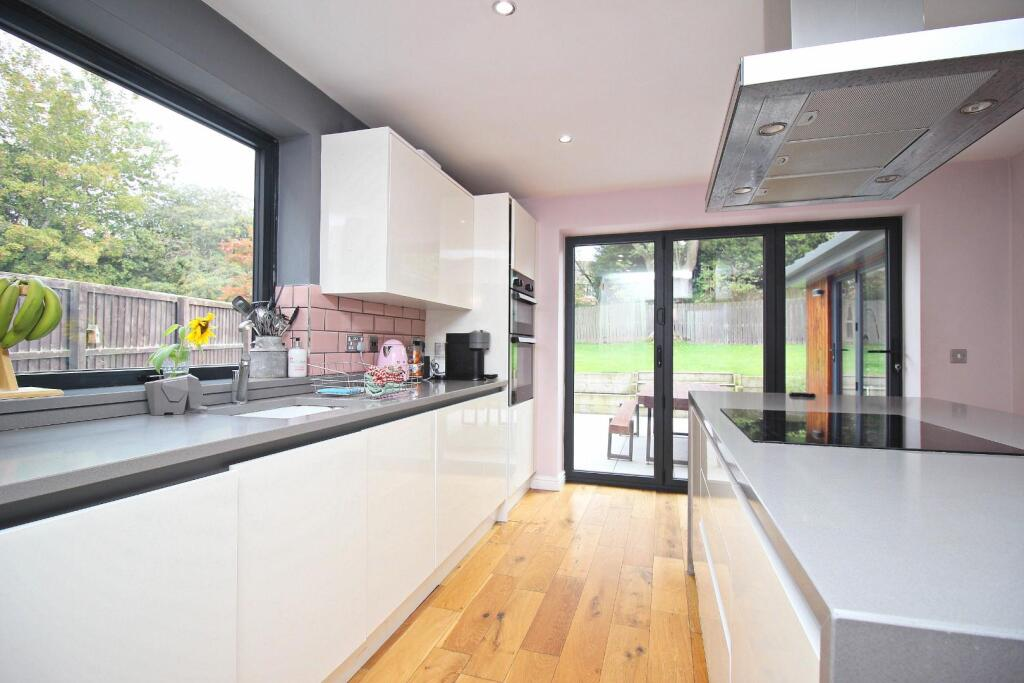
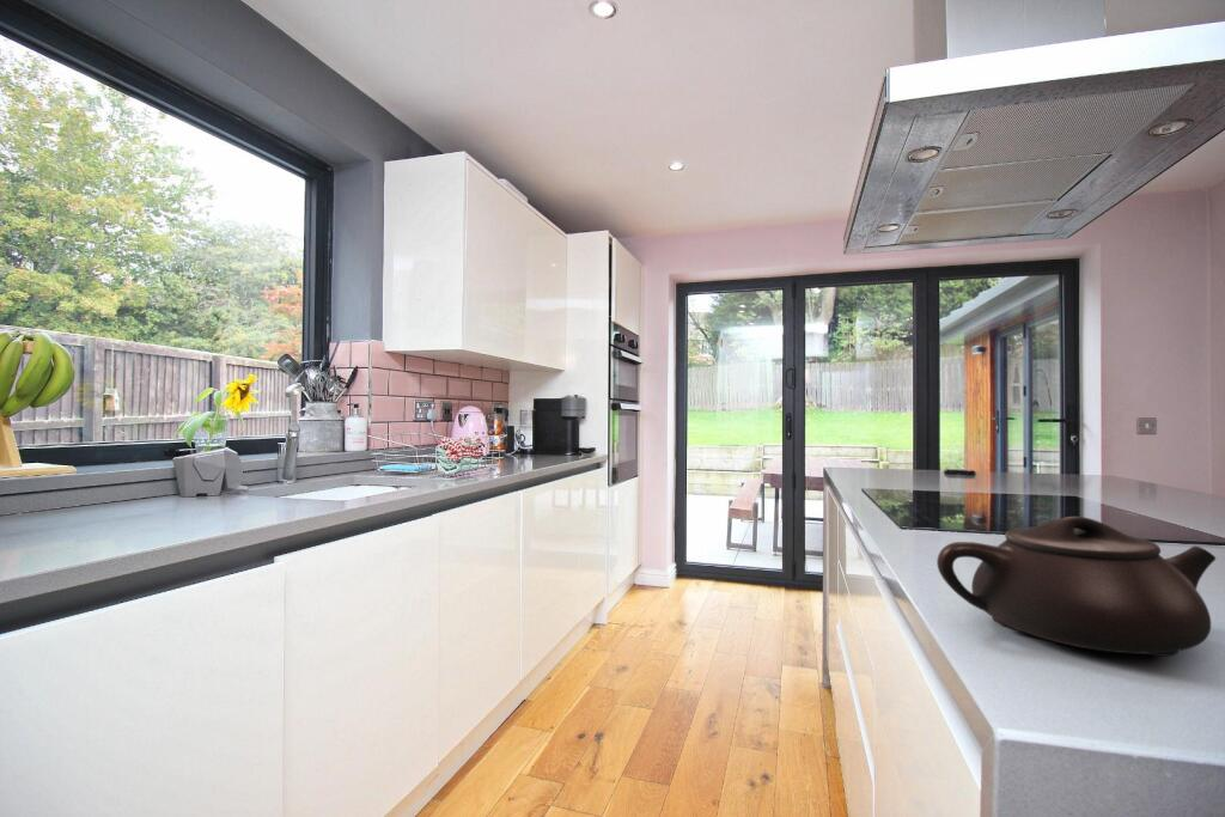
+ teapot (1072, 572)
